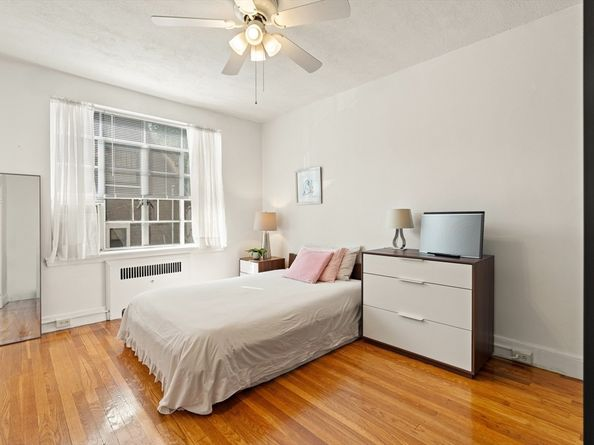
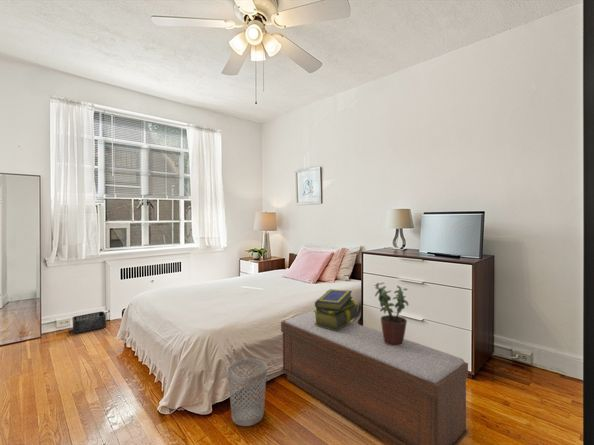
+ wastebasket (247, 391)
+ stack of books (336, 308)
+ bench (359, 368)
+ storage bin (89, 321)
+ potted plant (392, 311)
